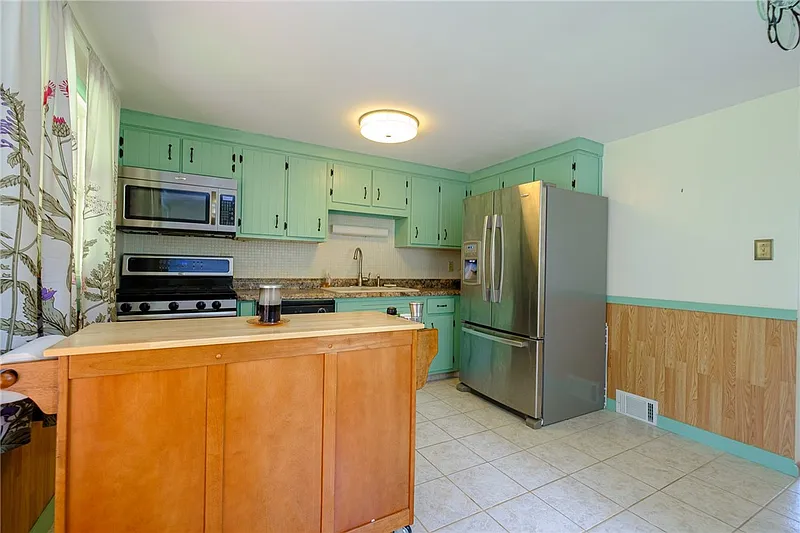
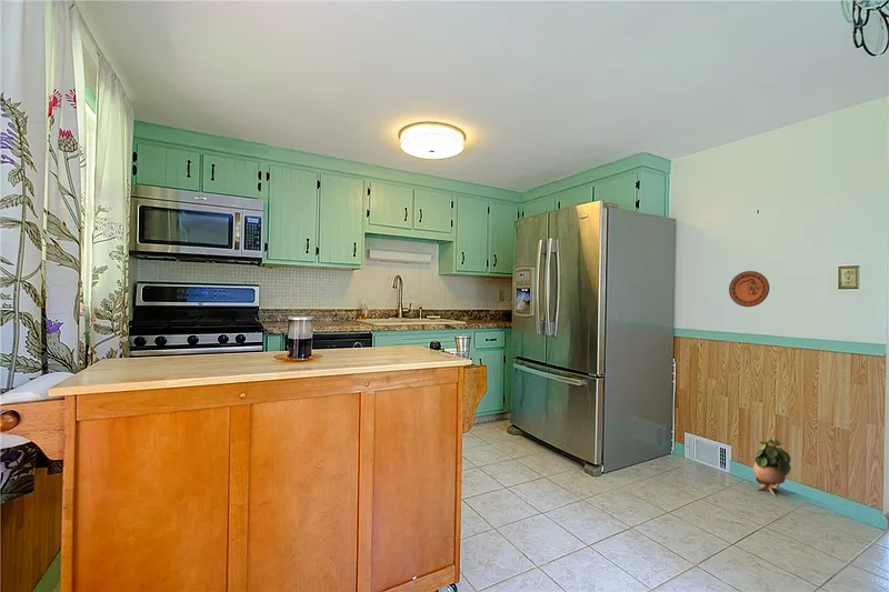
+ decorative plate (748, 289)
+ potted plant (772, 464)
